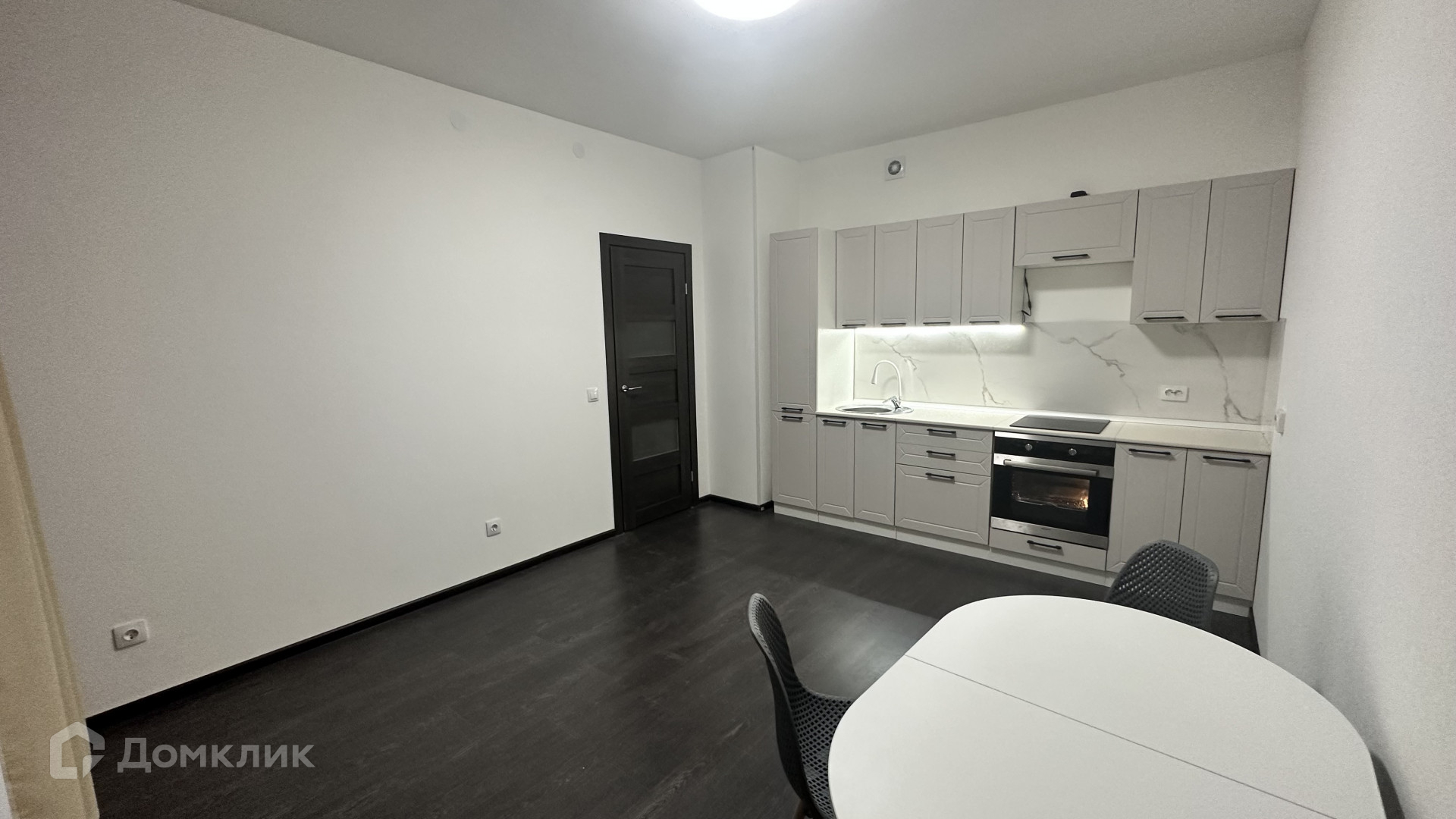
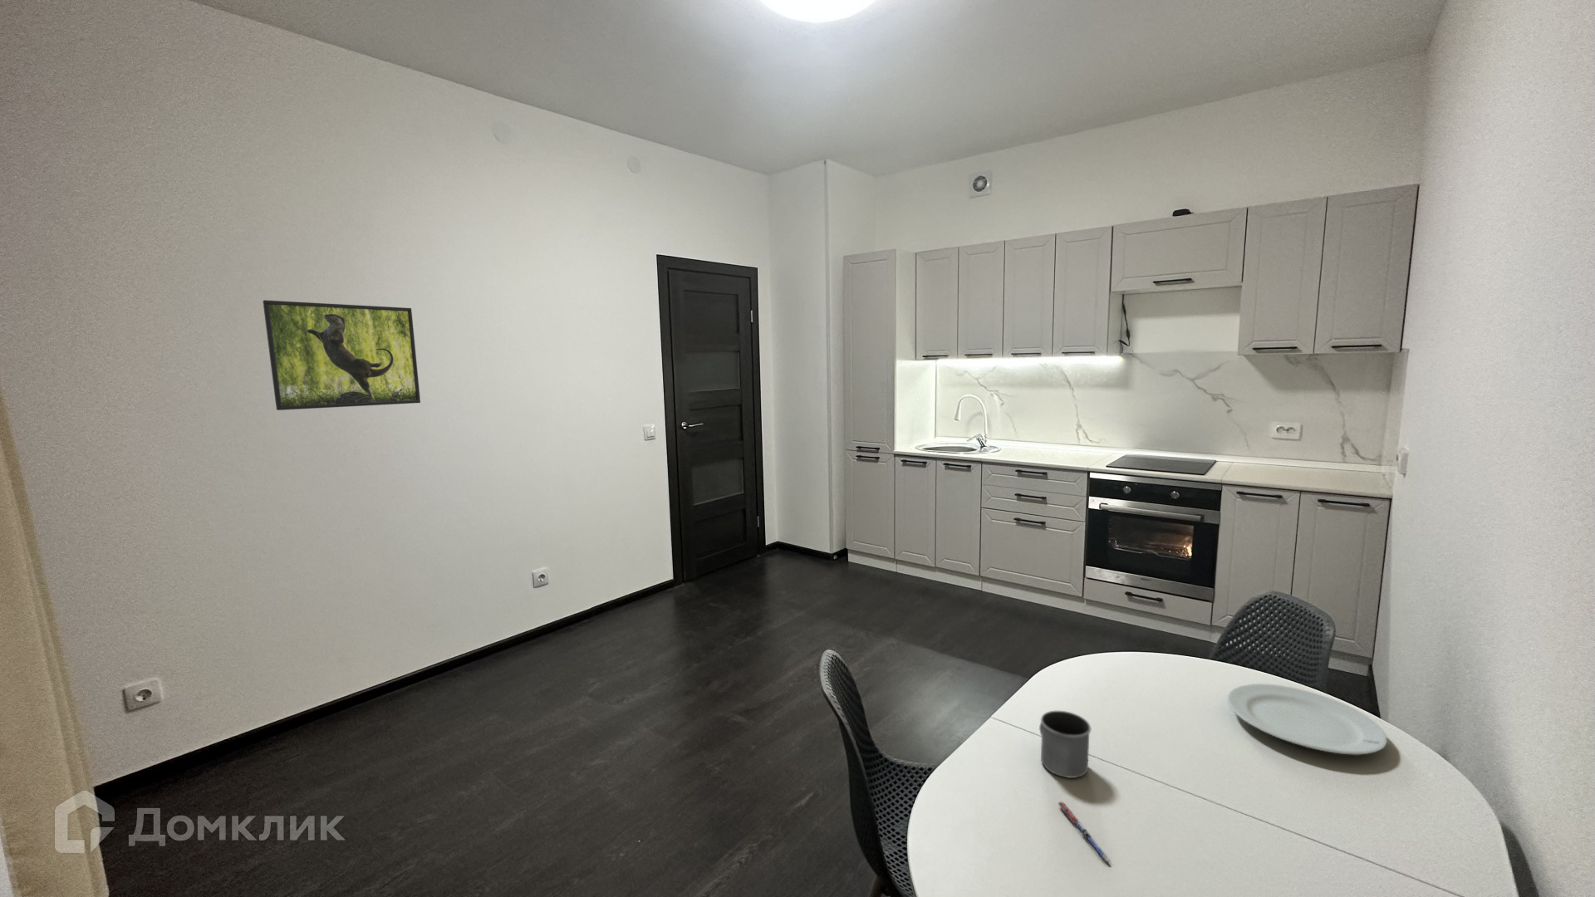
+ chinaware (1301, 720)
+ mug (1060, 740)
+ pen (1082, 829)
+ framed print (348, 356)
